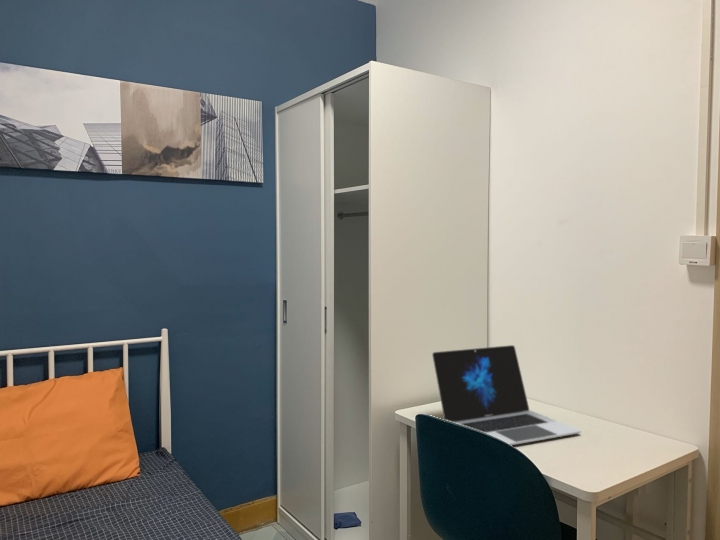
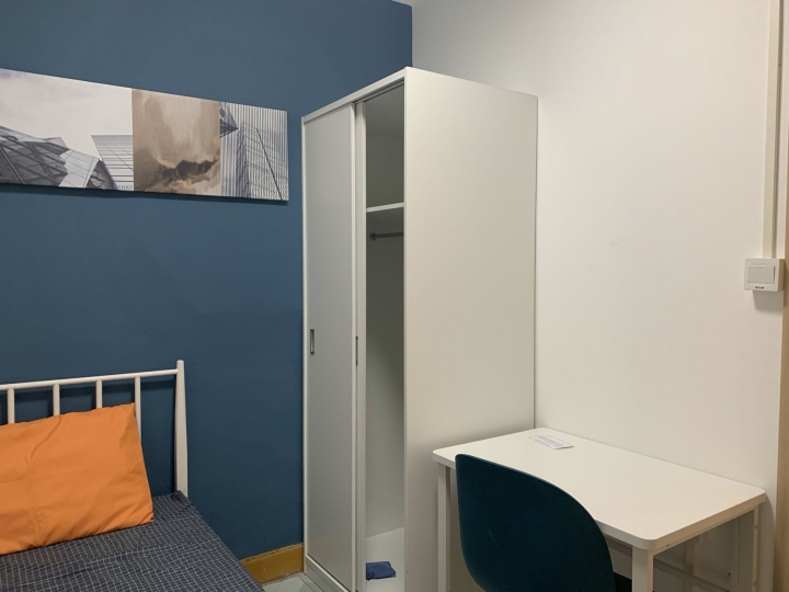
- laptop (503, 391)
